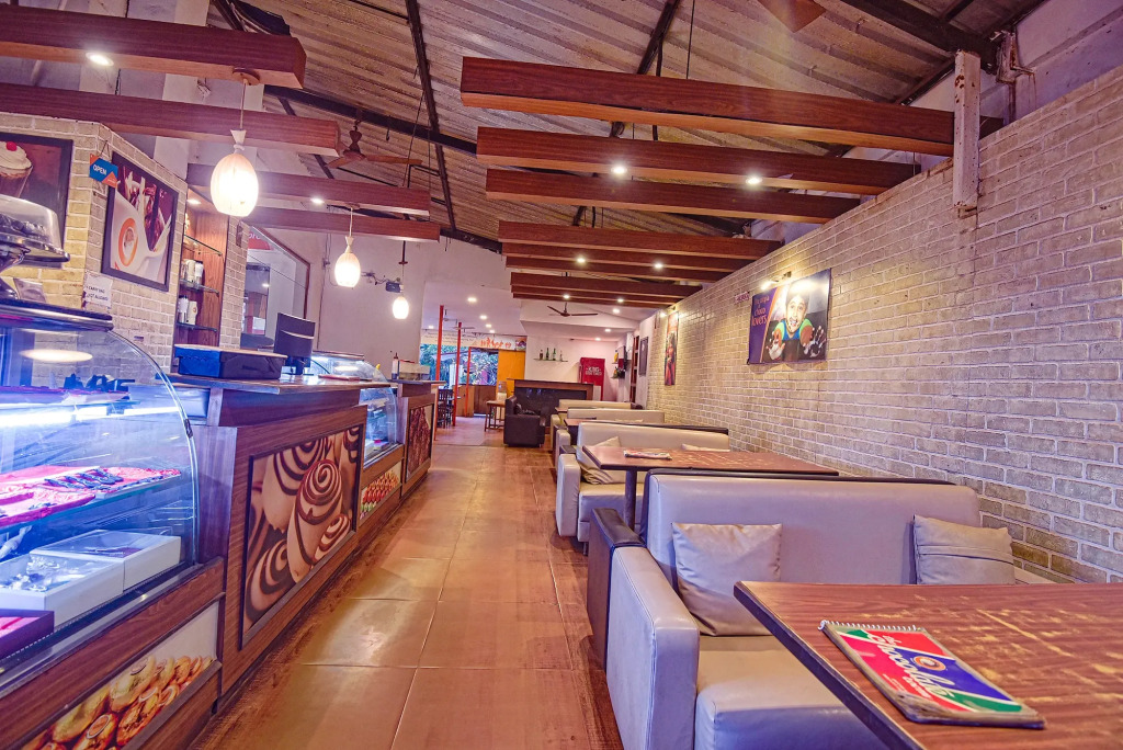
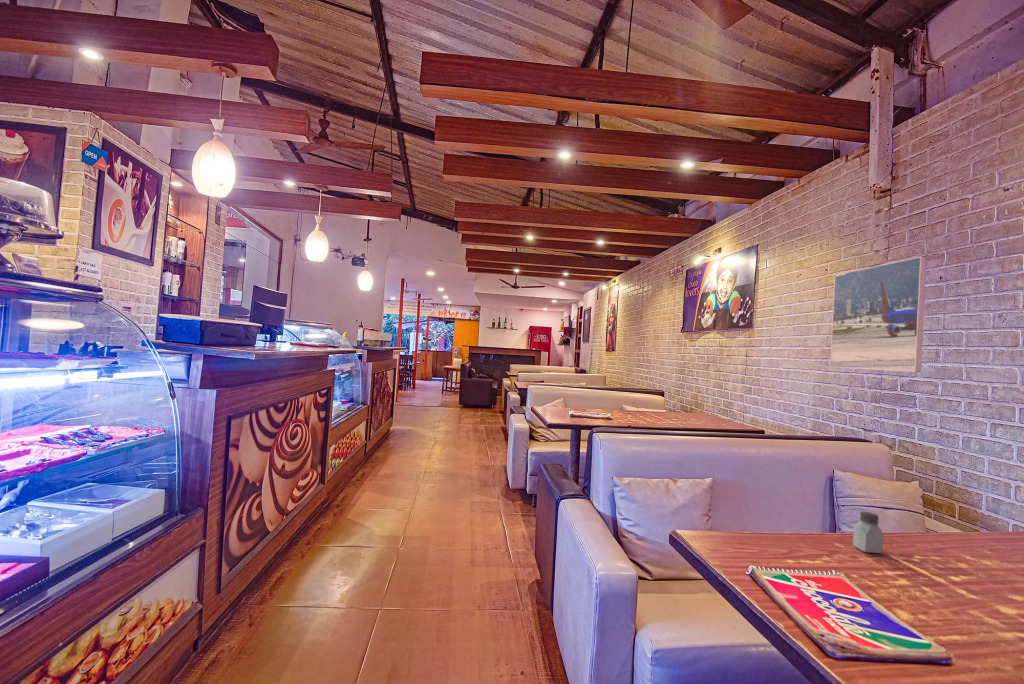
+ saltshaker (868, 531)
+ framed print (873, 318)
